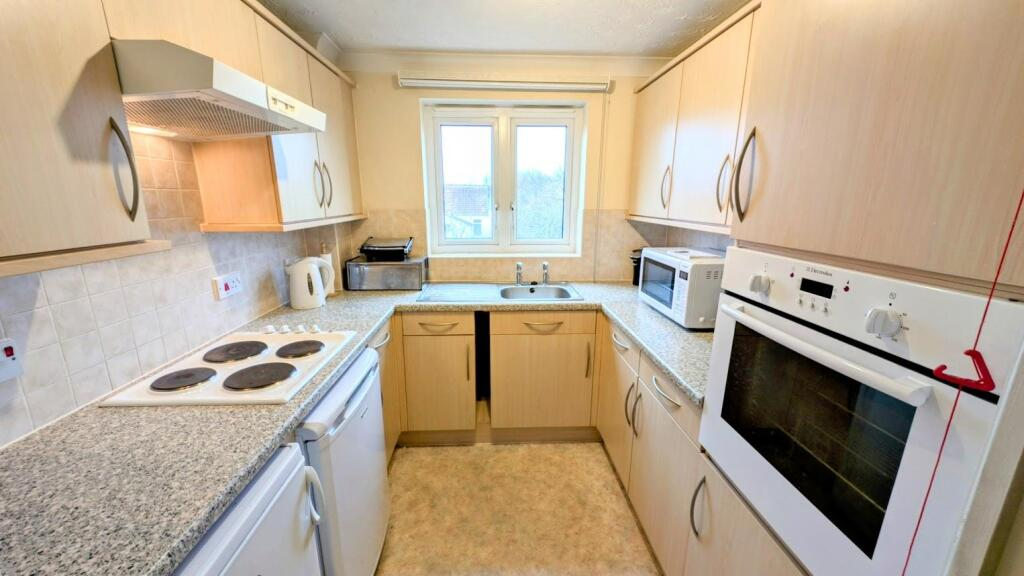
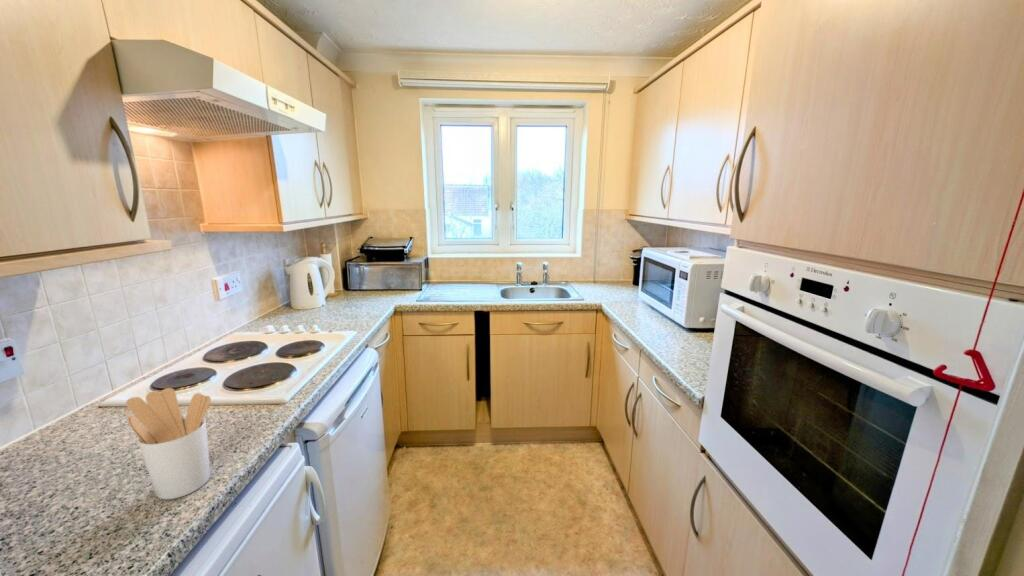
+ utensil holder (169, 439)
